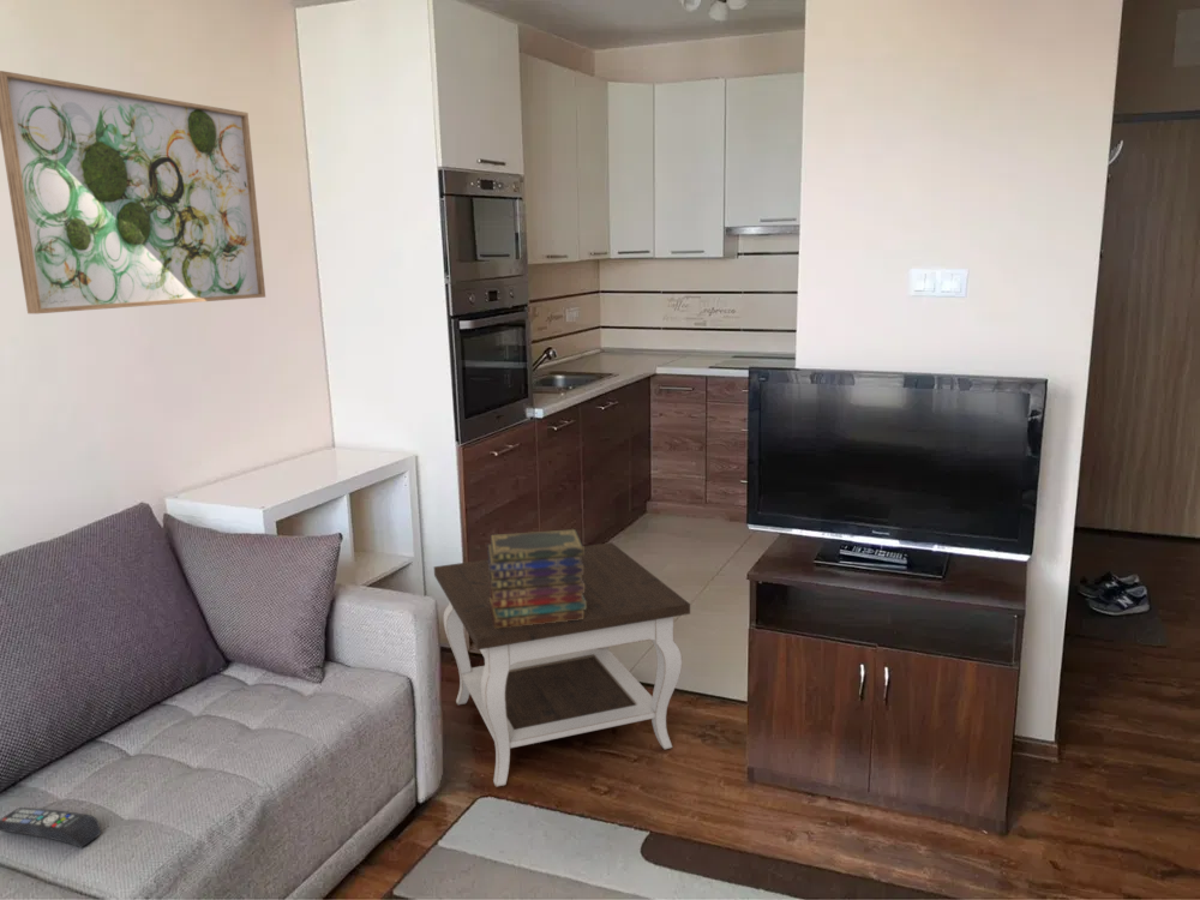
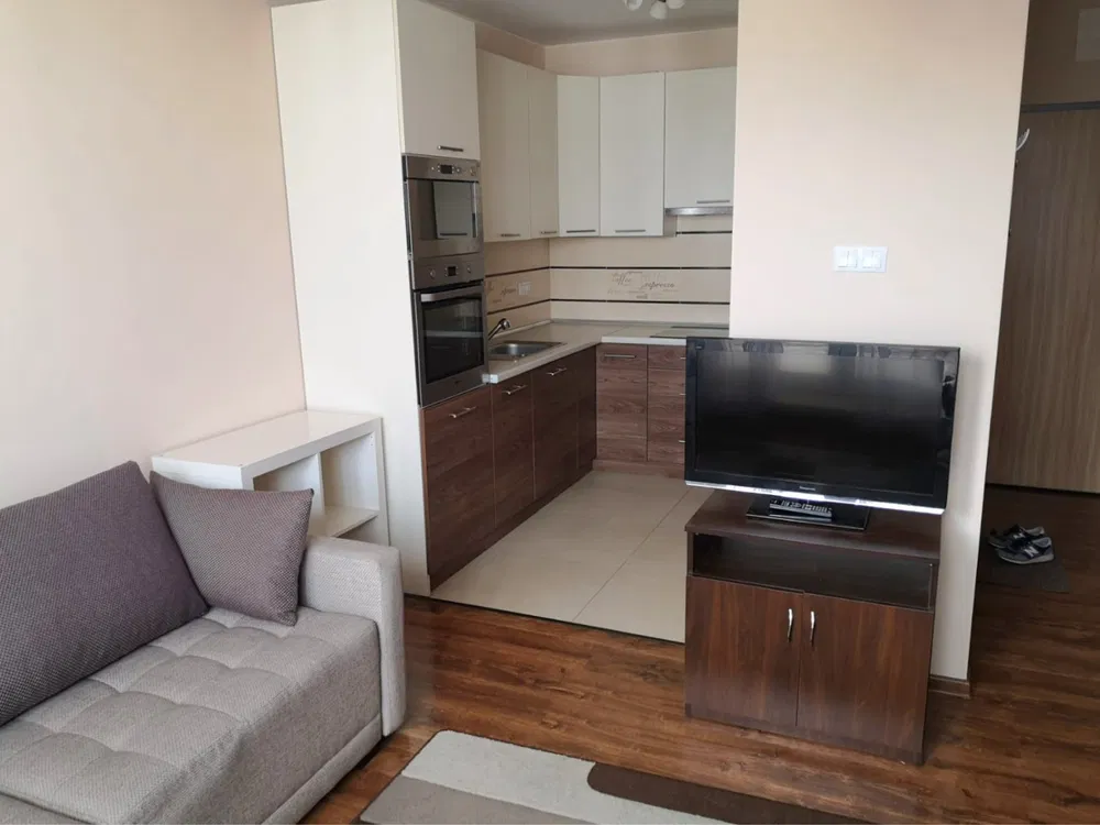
- remote control (47, 824)
- wall art (152, 202)
- side table (556, 654)
- book stack (535, 576)
